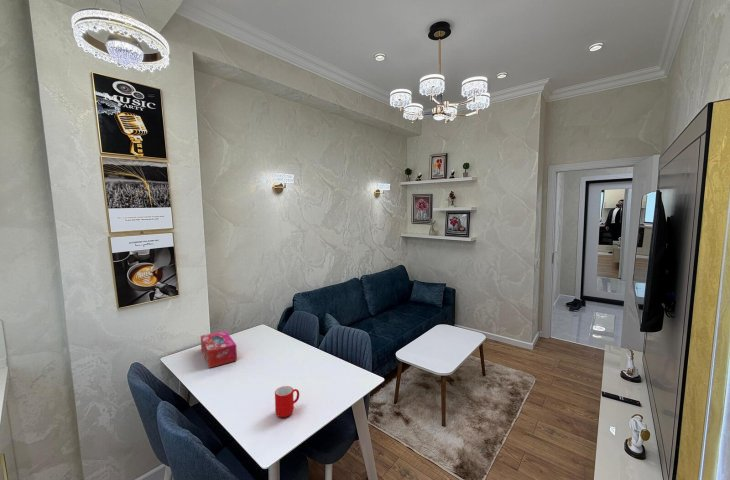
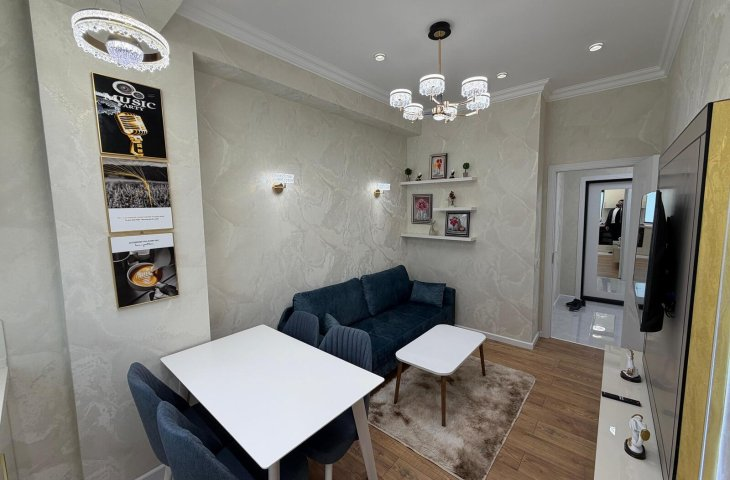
- cup (288, 399)
- tissue box (218, 347)
